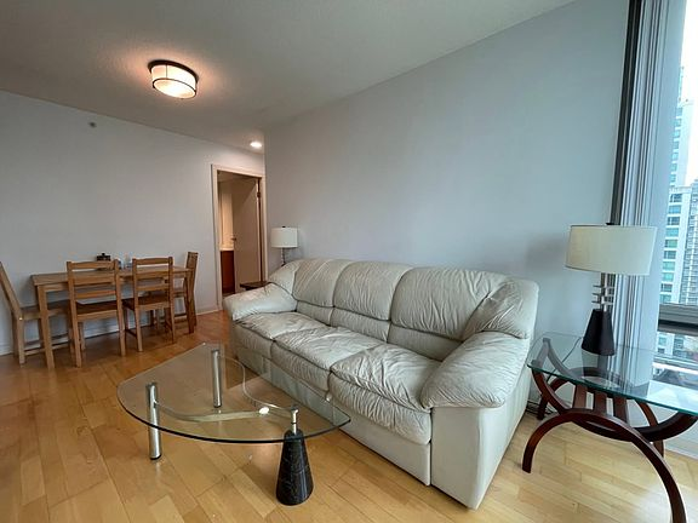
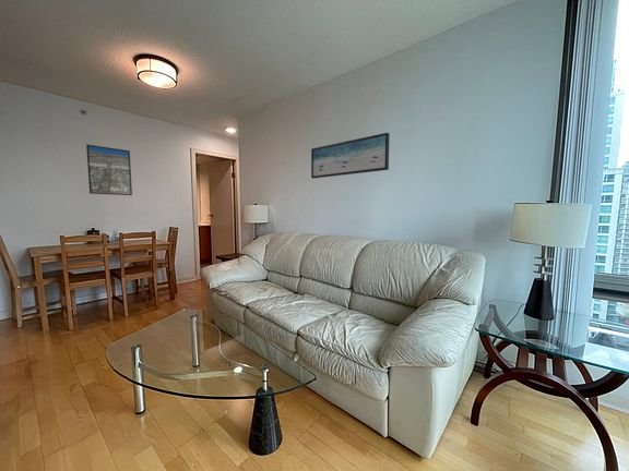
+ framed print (110, 171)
+ wall art (345, 158)
